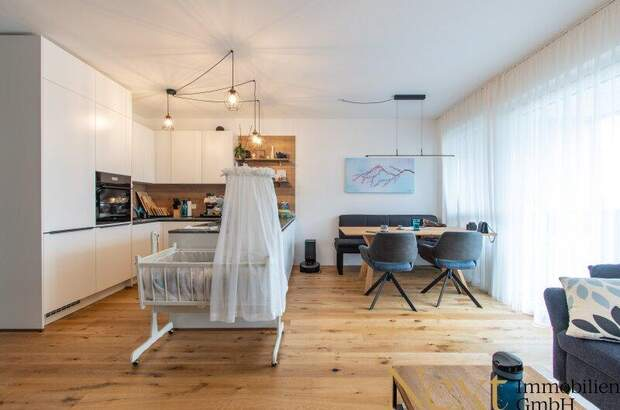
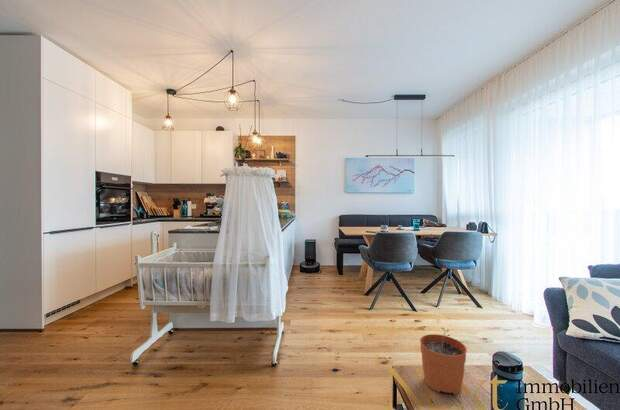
+ plant pot (442, 353)
